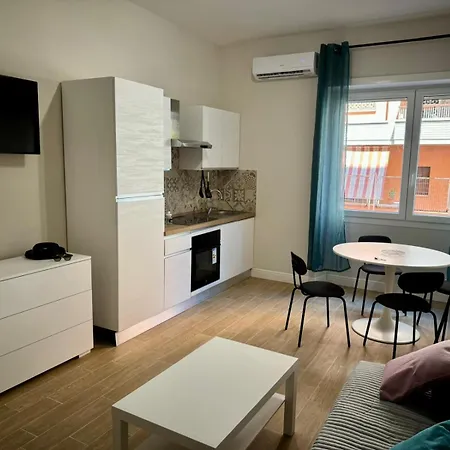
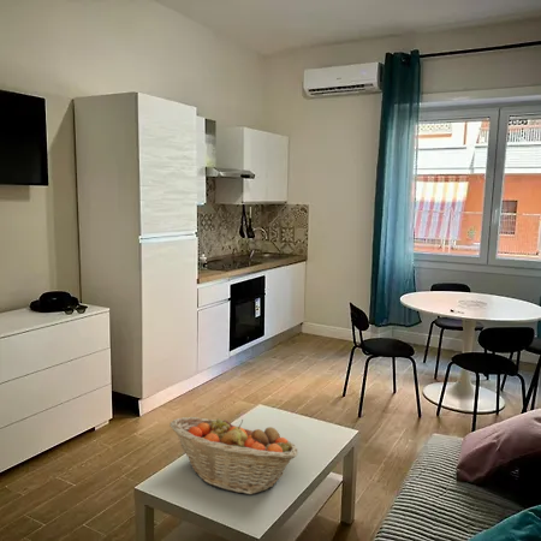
+ fruit basket (232, 446)
